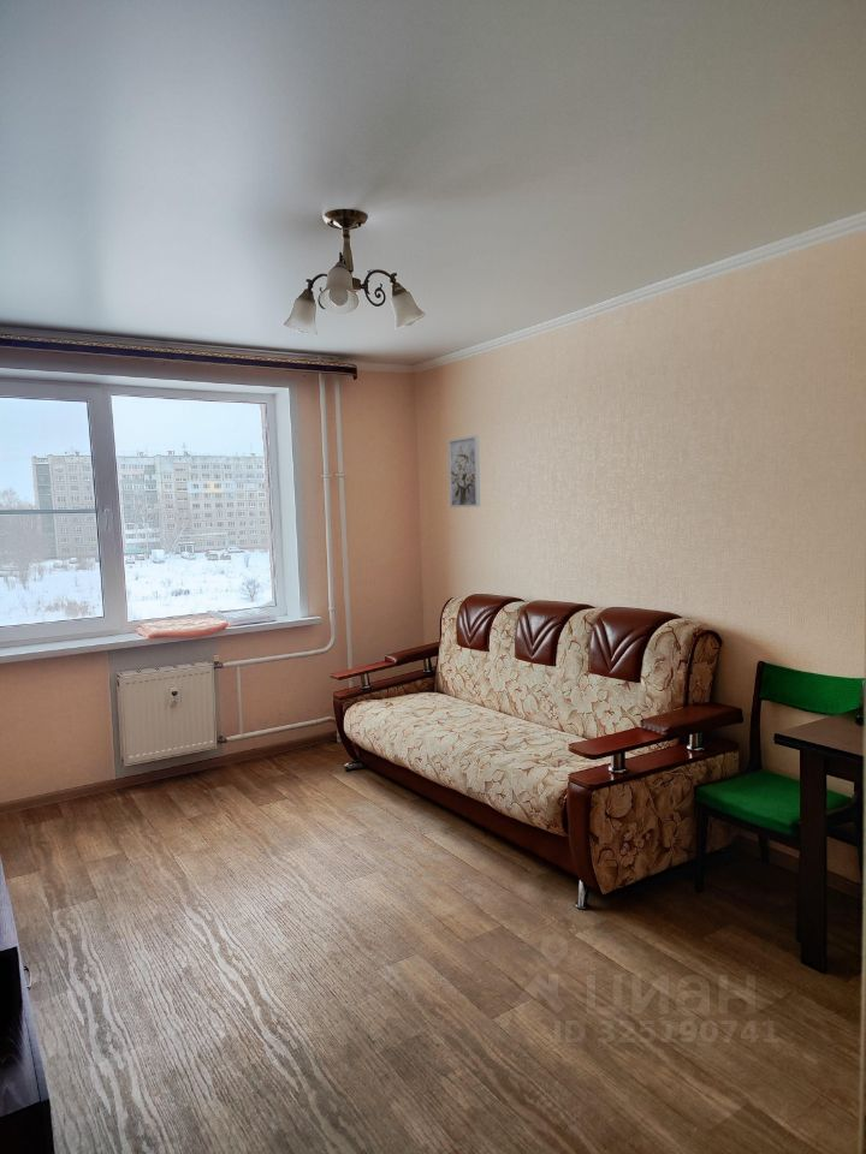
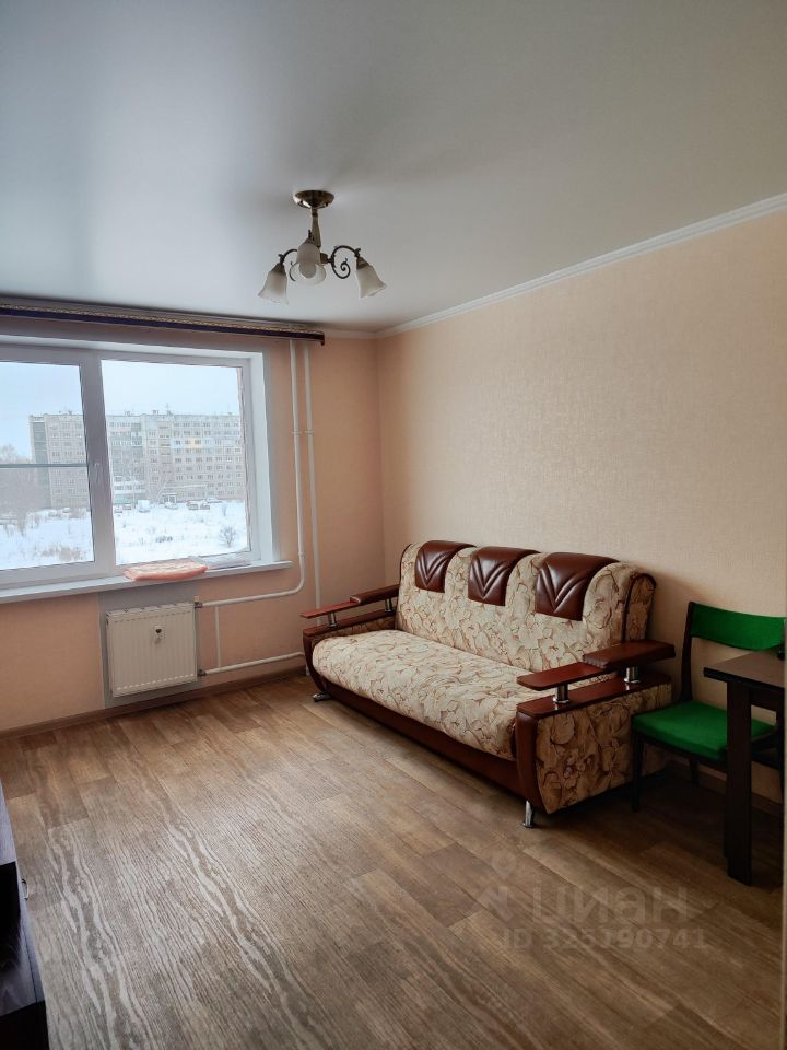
- wall art (463, 472)
